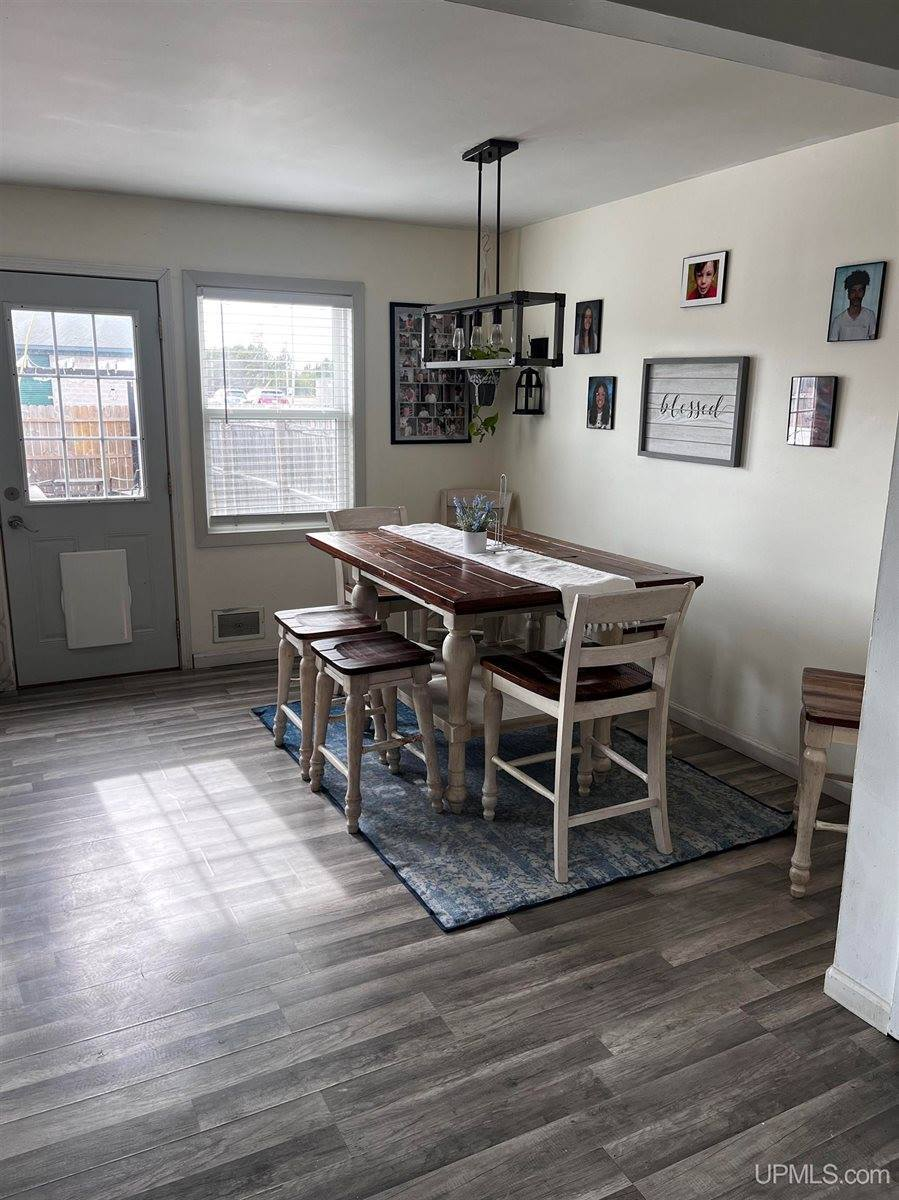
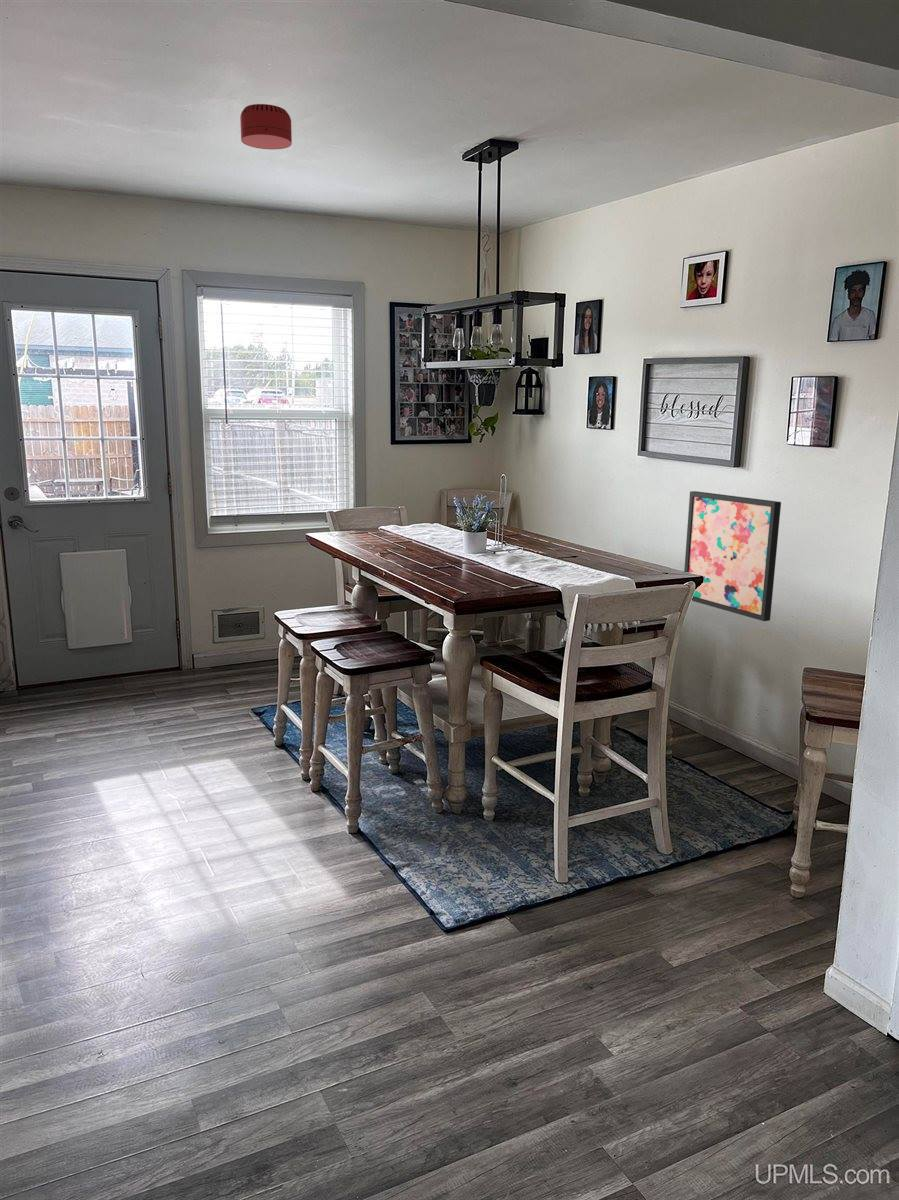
+ smoke detector (266, 126)
+ wall art (728, 553)
